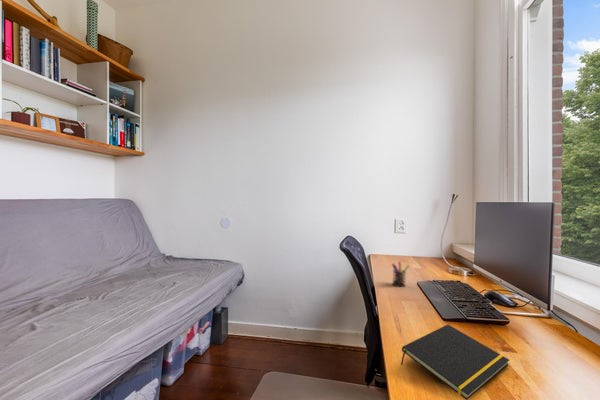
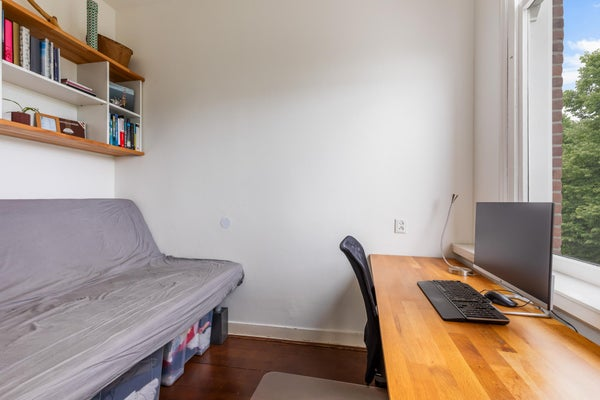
- notepad (455, 355)
- pen holder (400, 273)
